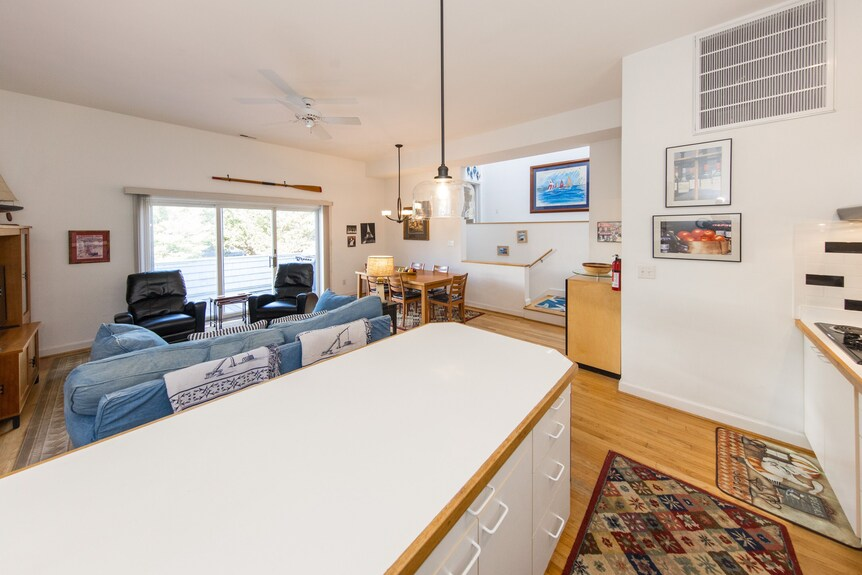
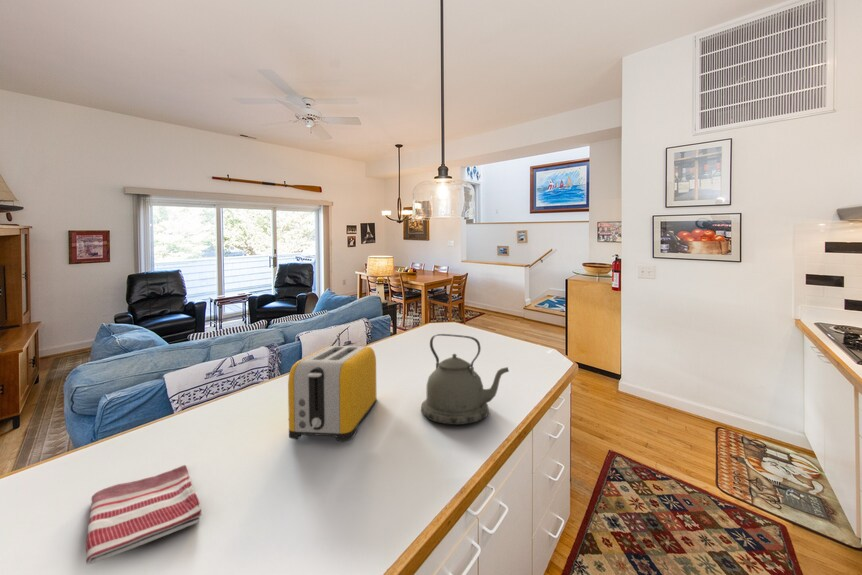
+ kettle (459, 373)
+ dish towel (145, 505)
+ toaster (336, 386)
